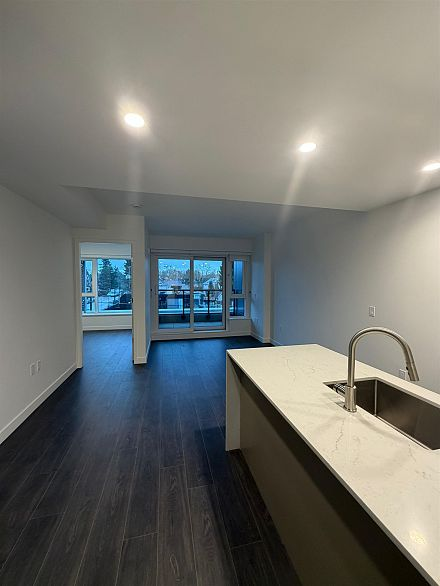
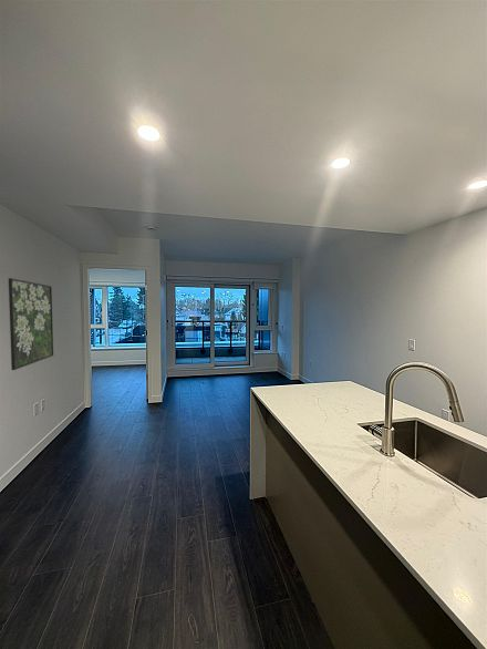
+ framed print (33, 322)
